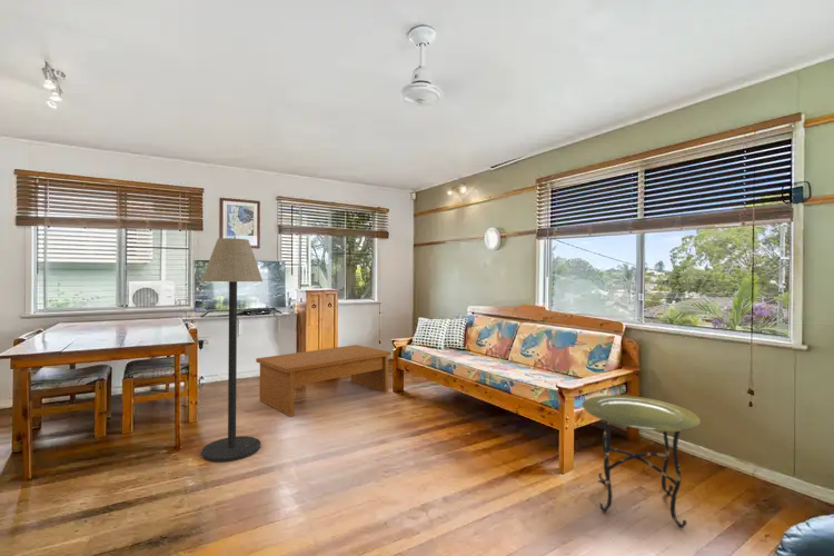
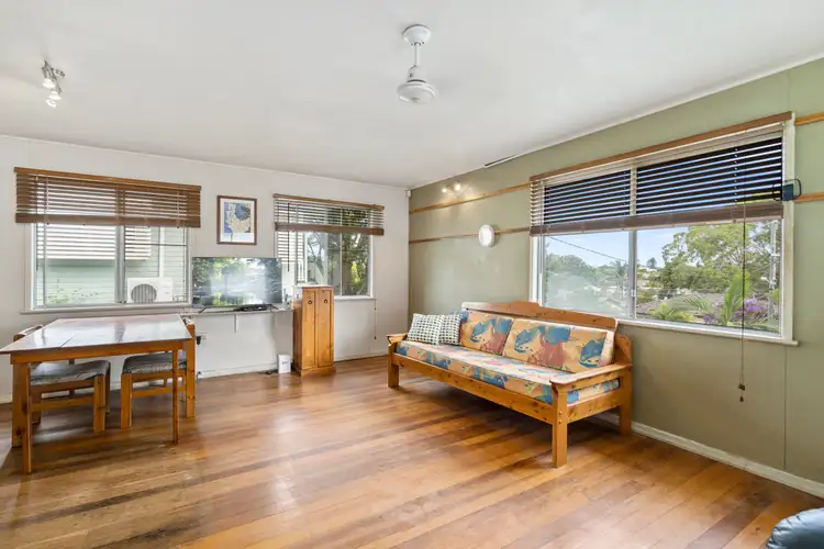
- floor lamp (232, 344)
- coffee table (326, 375)
- side table (636, 456)
